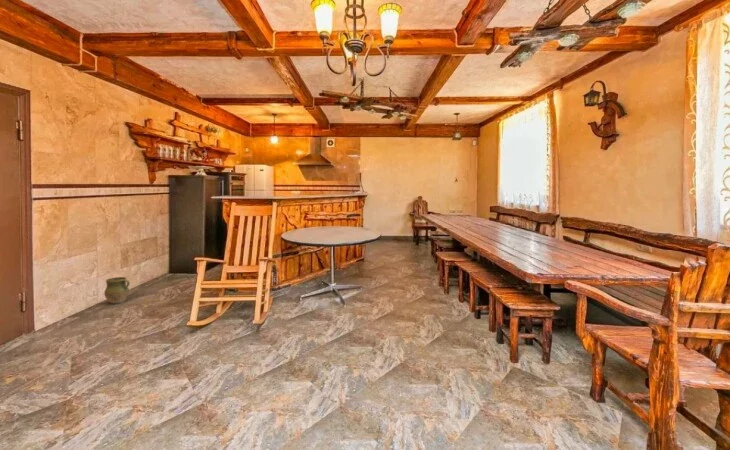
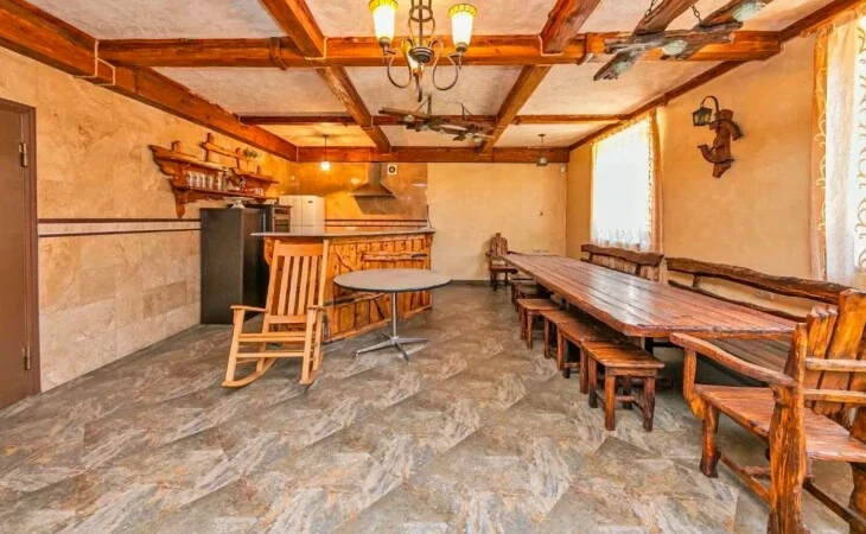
- ceramic jug (118, 290)
